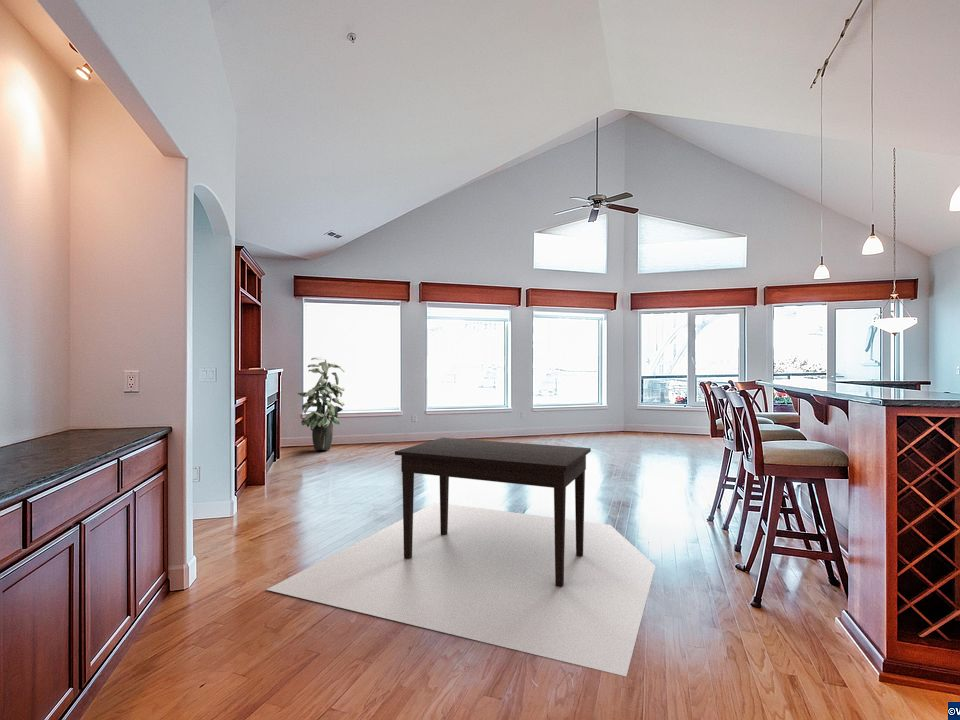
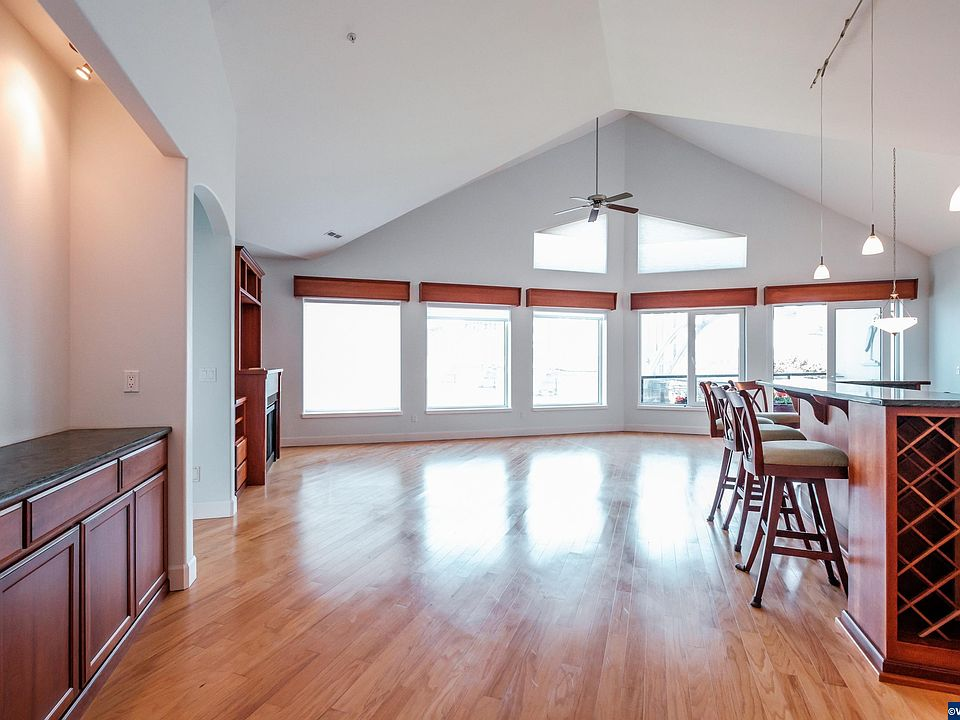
- indoor plant (321, 403)
- dining table (494, 510)
